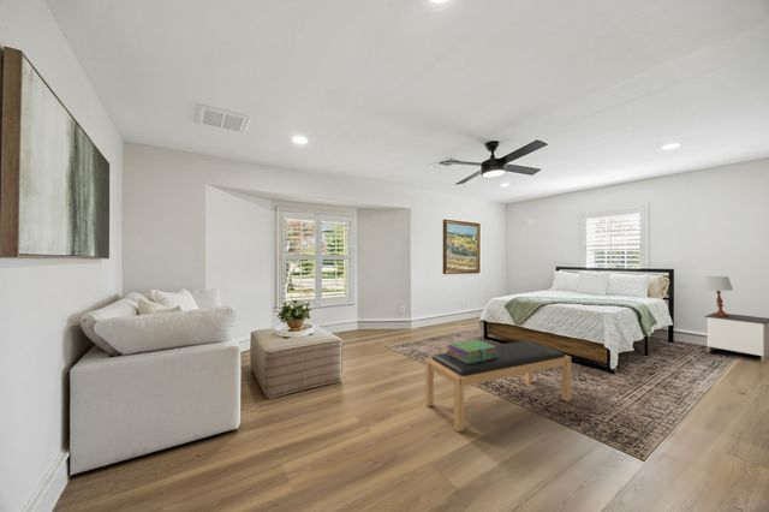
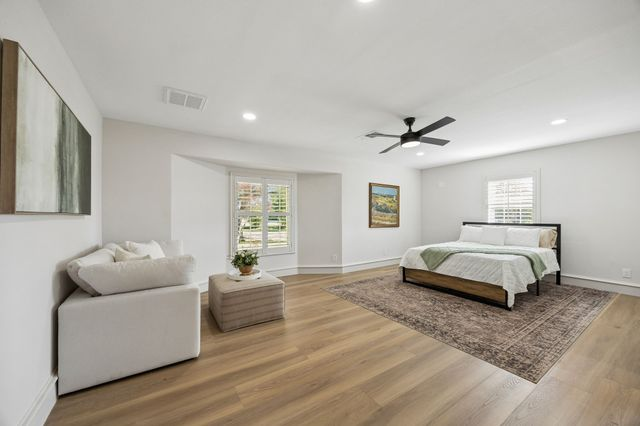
- table lamp (720, 296)
- nightstand (738, 335)
- stack of books (471, 350)
- bench (499, 376)
